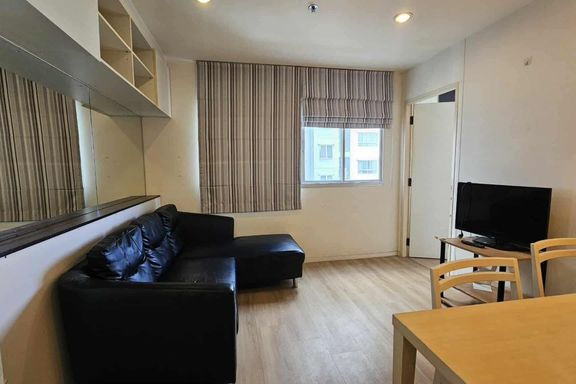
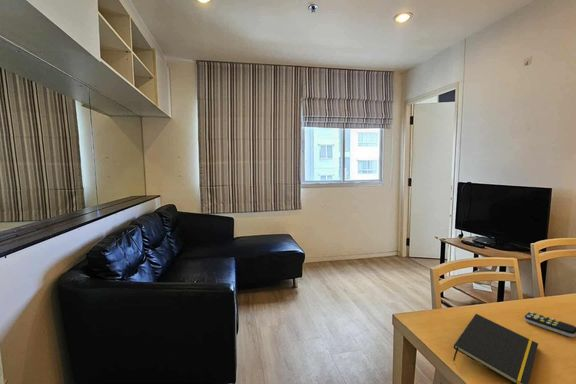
+ remote control (549, 323)
+ notepad (497, 345)
